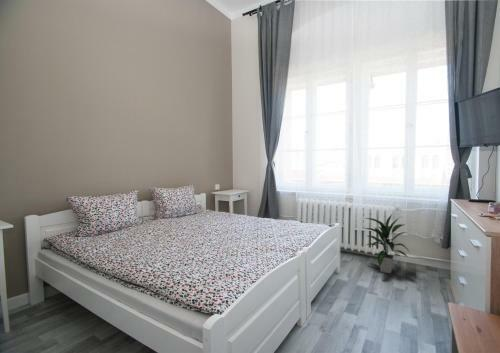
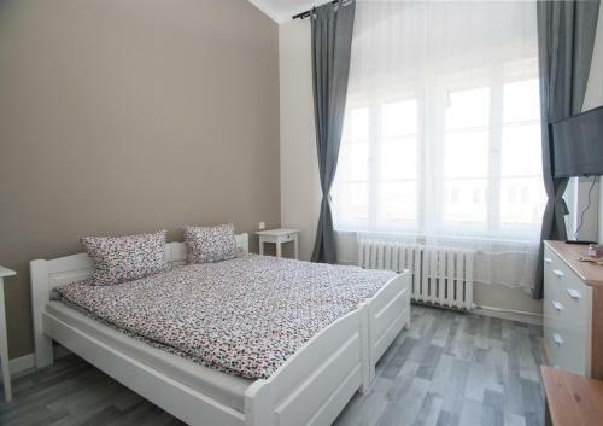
- indoor plant (384, 242)
